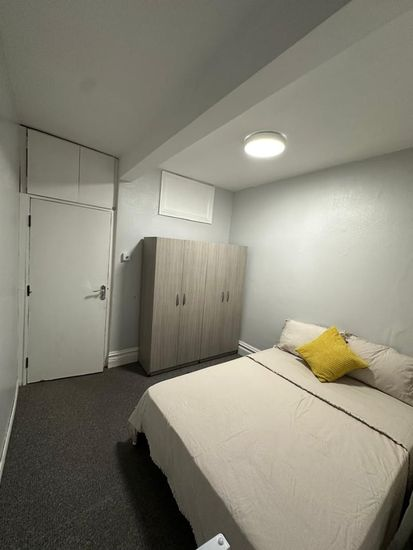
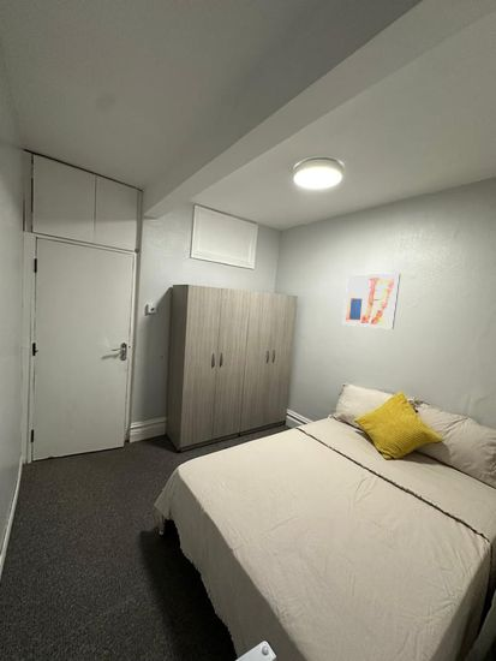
+ wall art (369, 300)
